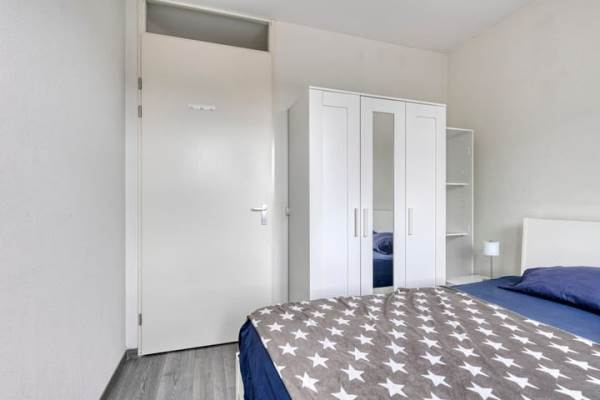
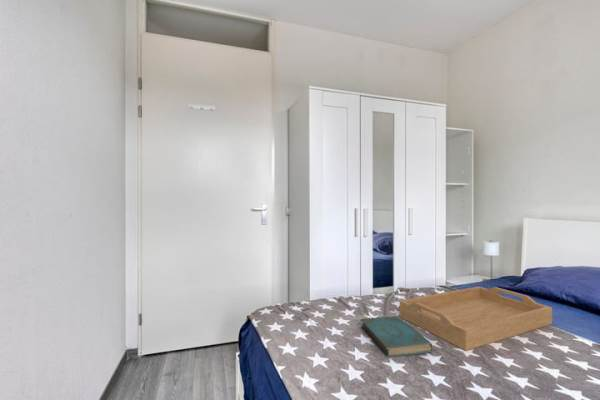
+ serving tray (473, 309)
+ book (393, 333)
